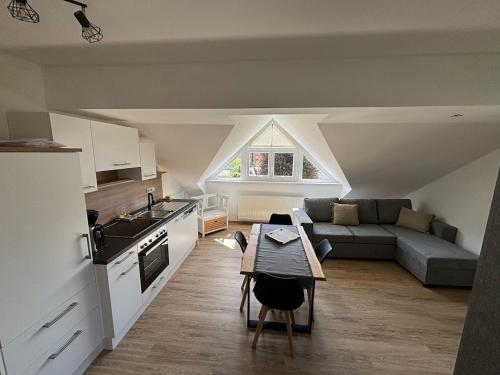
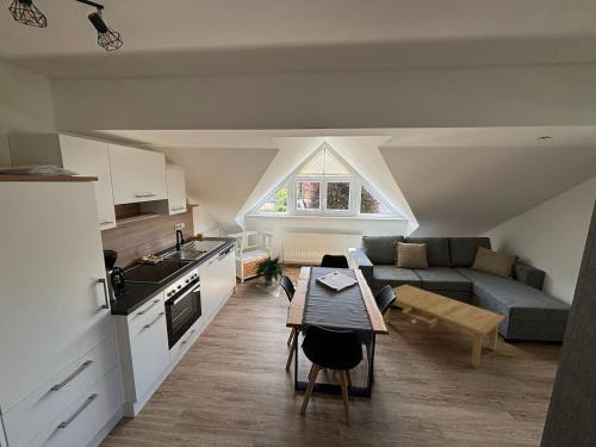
+ potted plant (271, 269)
+ coffee table (435, 318)
